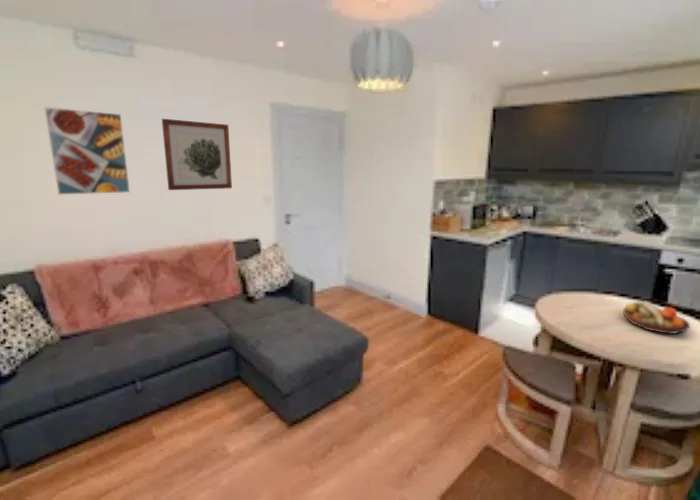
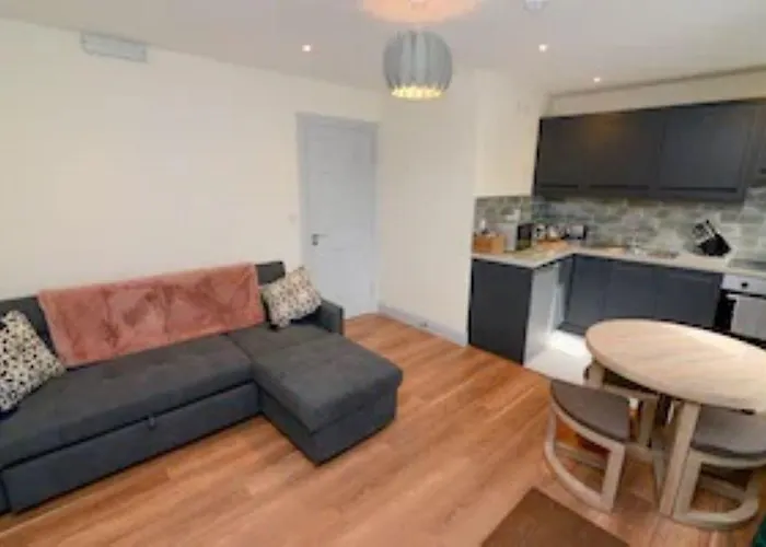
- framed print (90, 153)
- fruit bowl (655, 314)
- wall art (199, 156)
